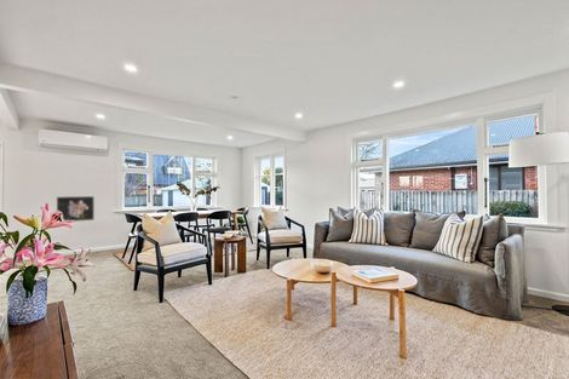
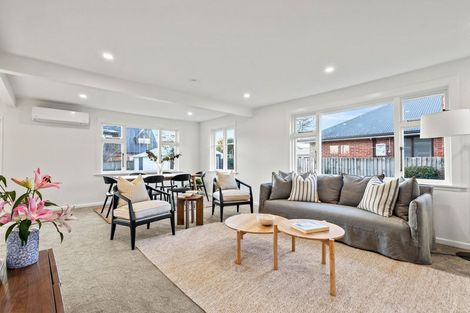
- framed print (75, 208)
